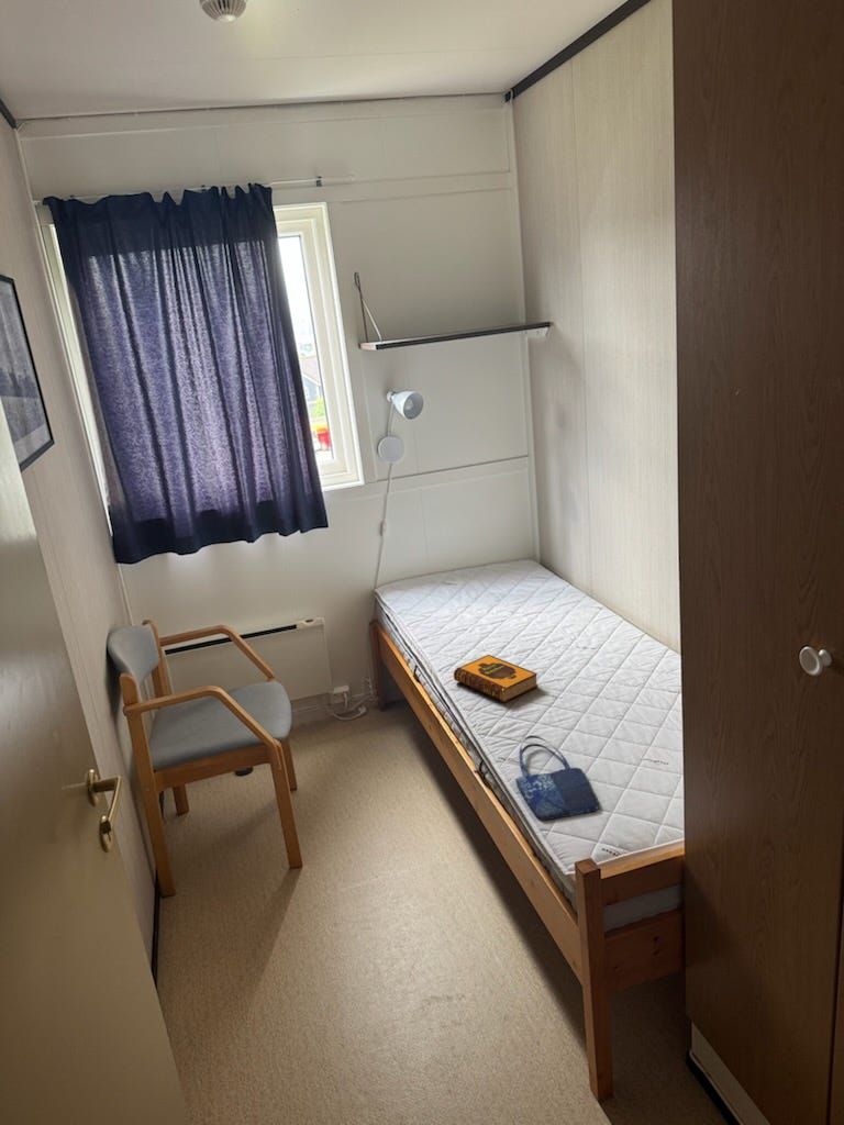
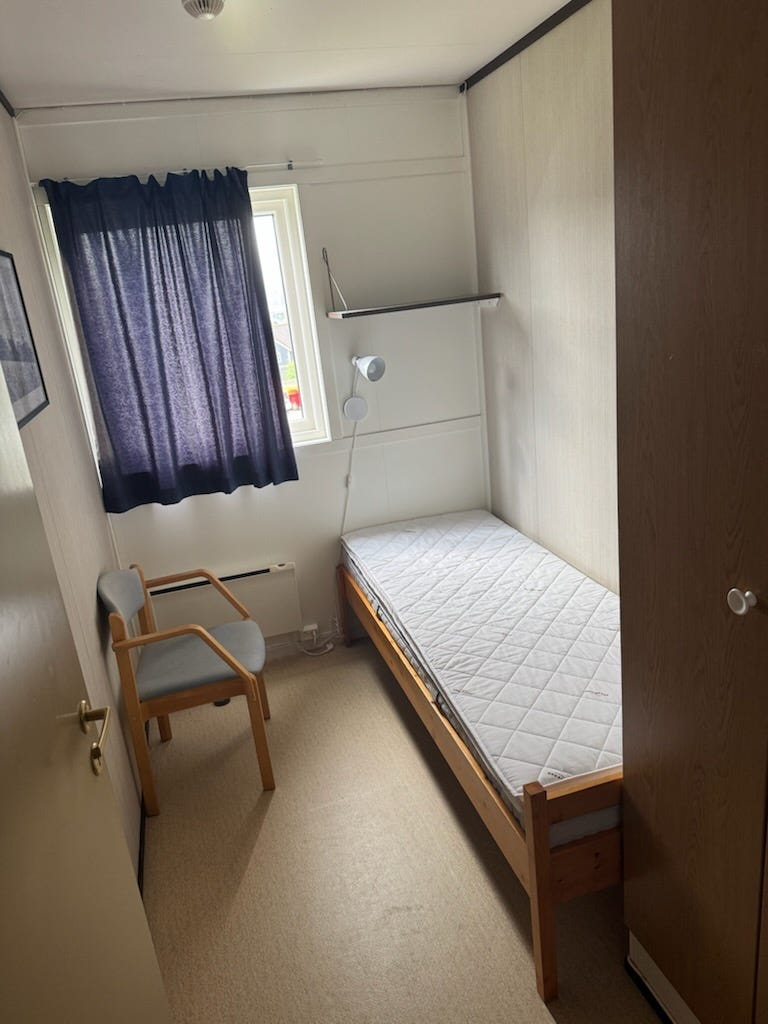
- shopping bag (548, 773)
- hardback book (495, 678)
